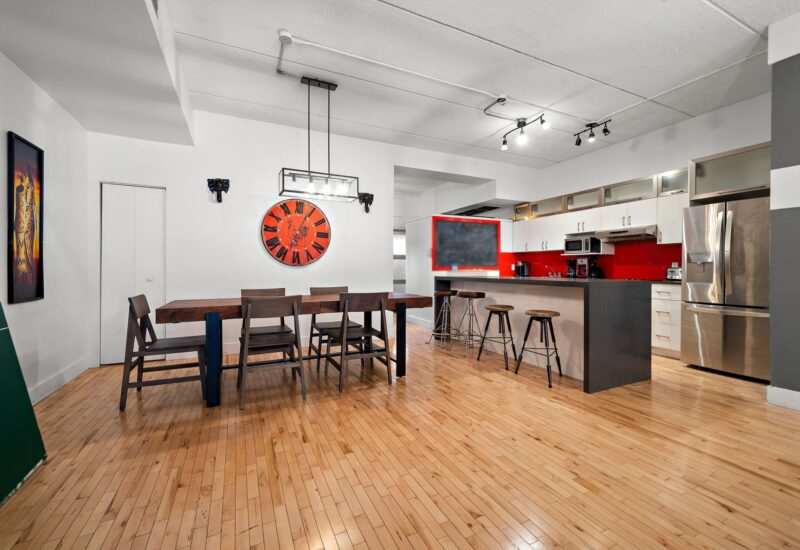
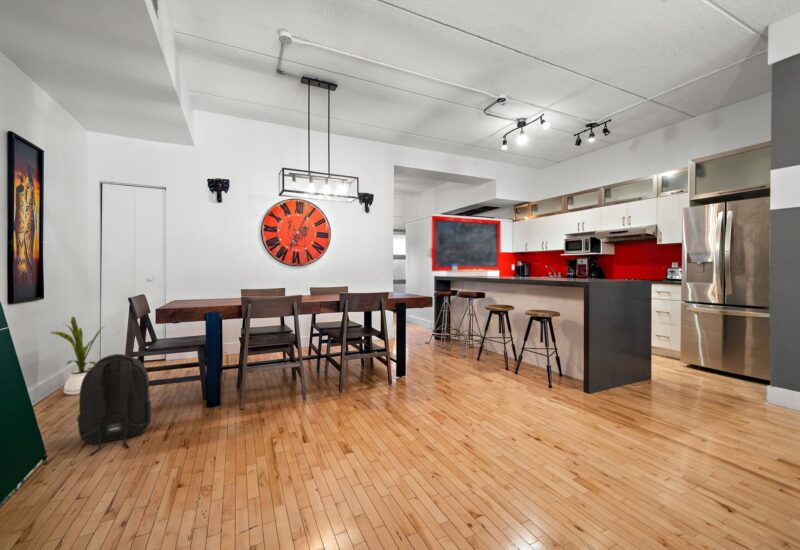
+ house plant (79, 353)
+ backpack (115, 396)
